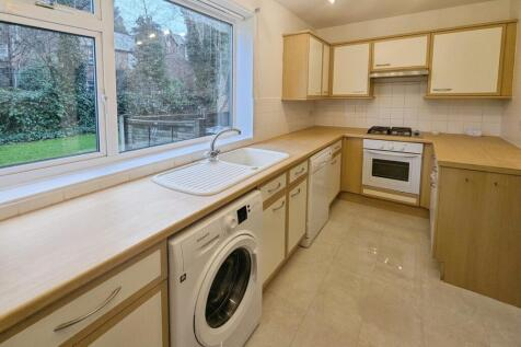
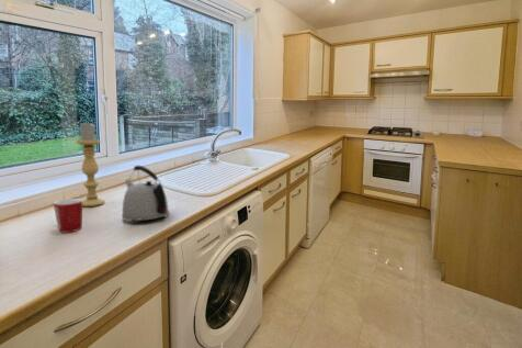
+ mug (66, 214)
+ kettle (144, 190)
+ candle holder (89, 162)
